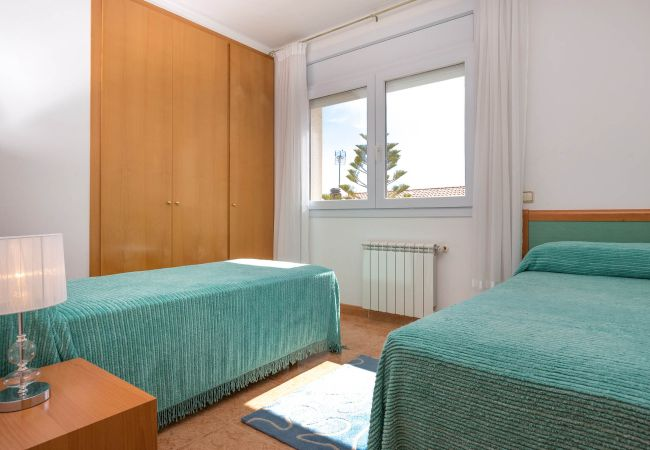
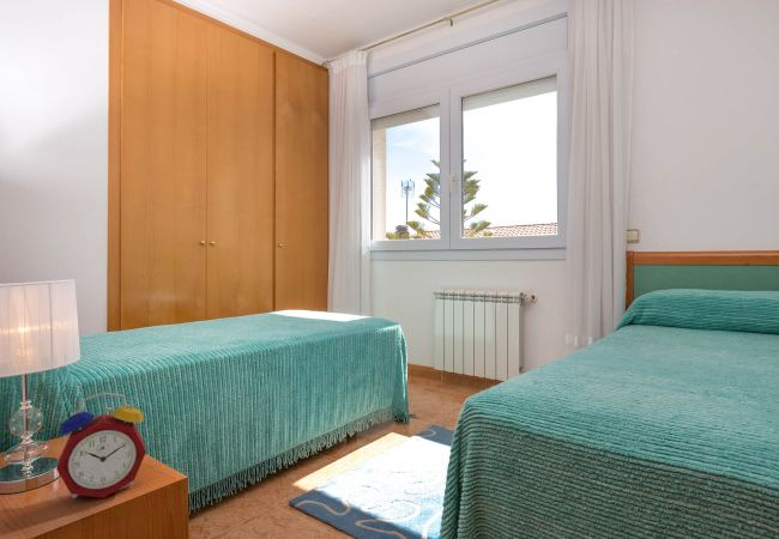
+ alarm clock (103, 440)
